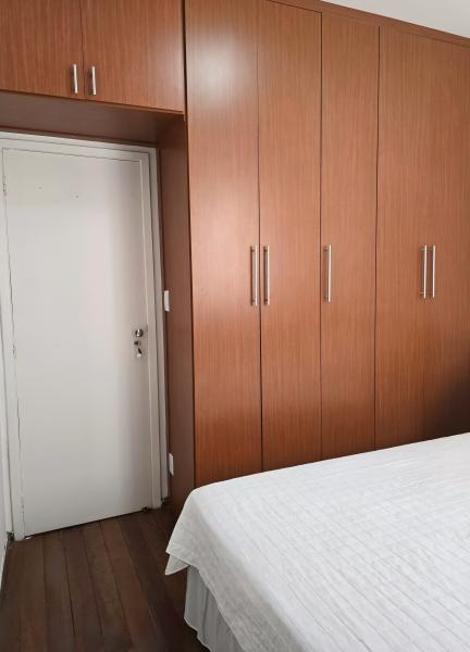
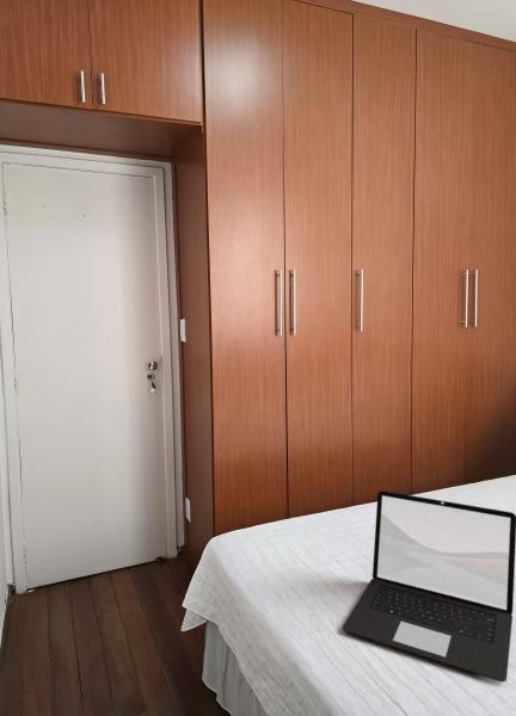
+ laptop (431, 570)
